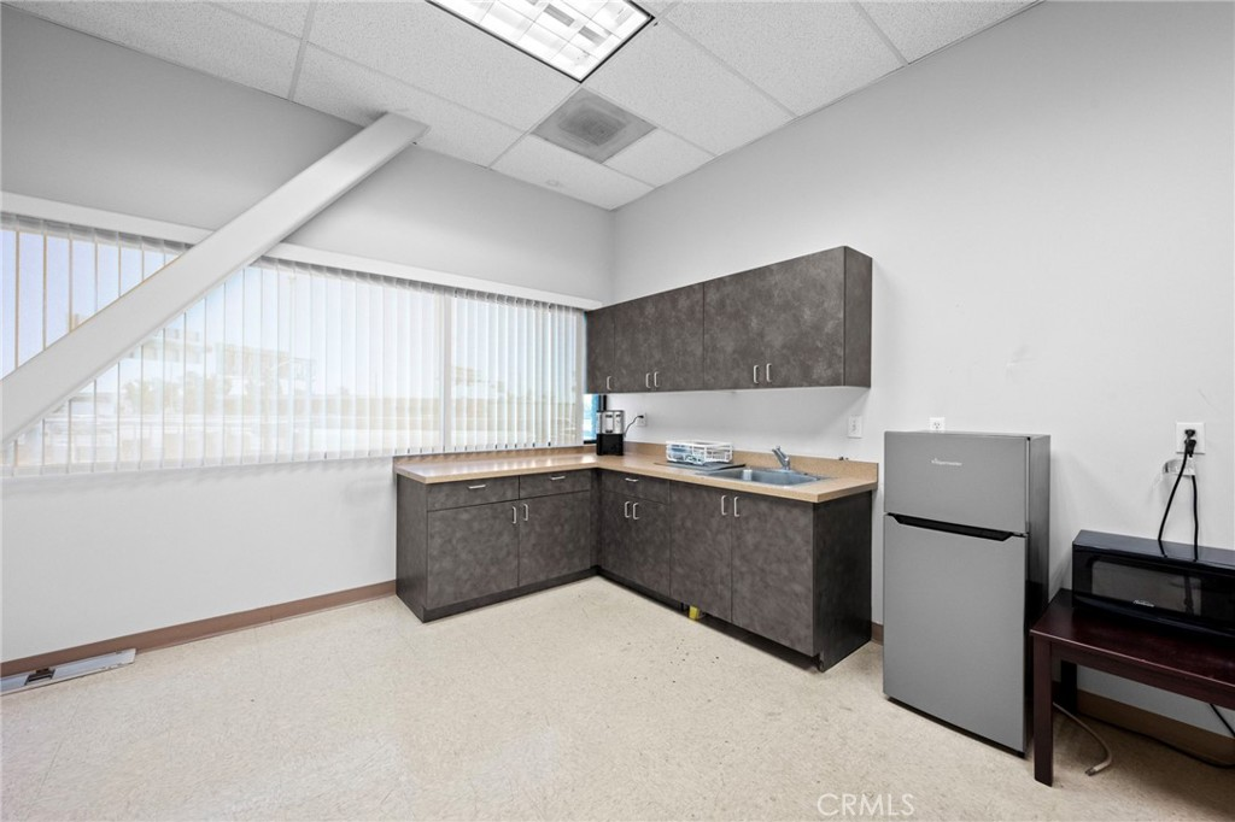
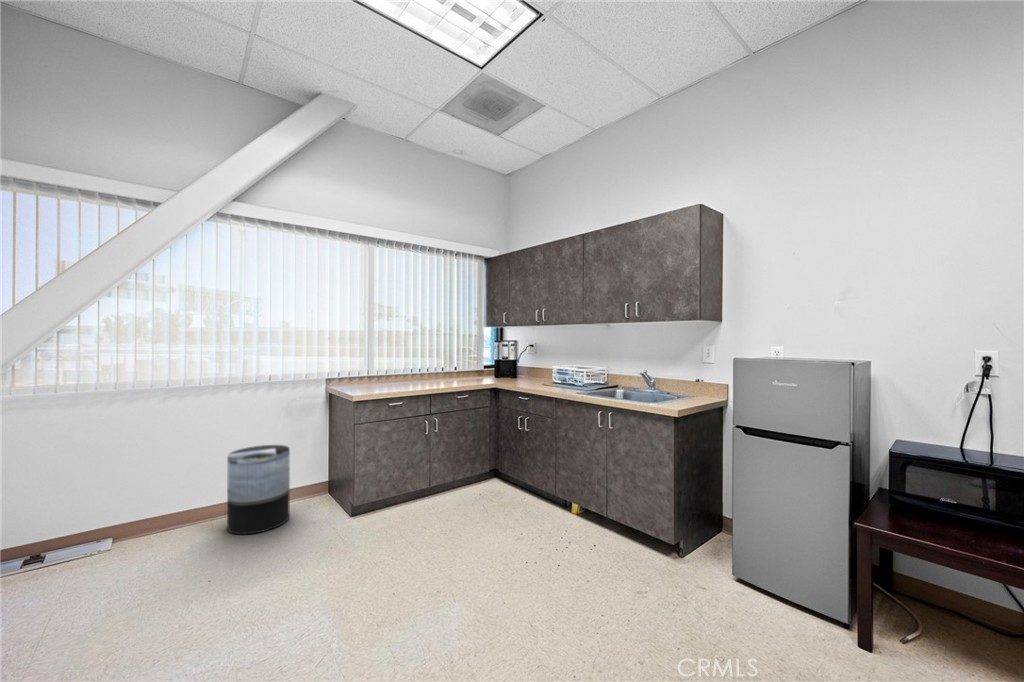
+ trash can (259, 486)
